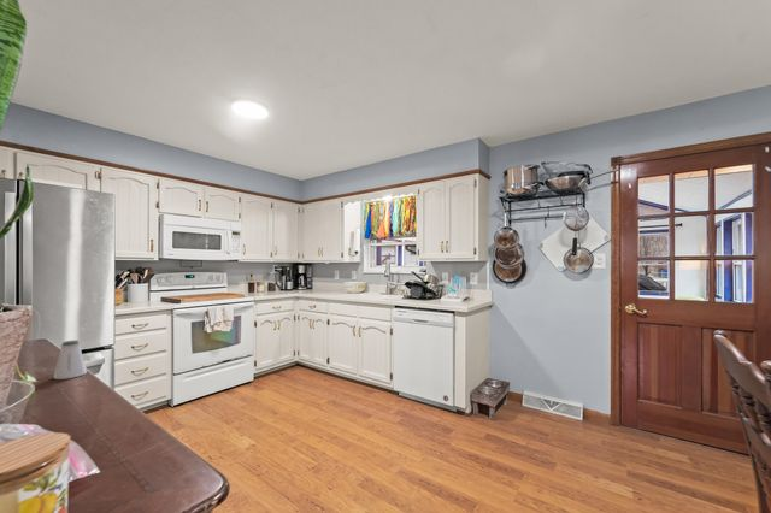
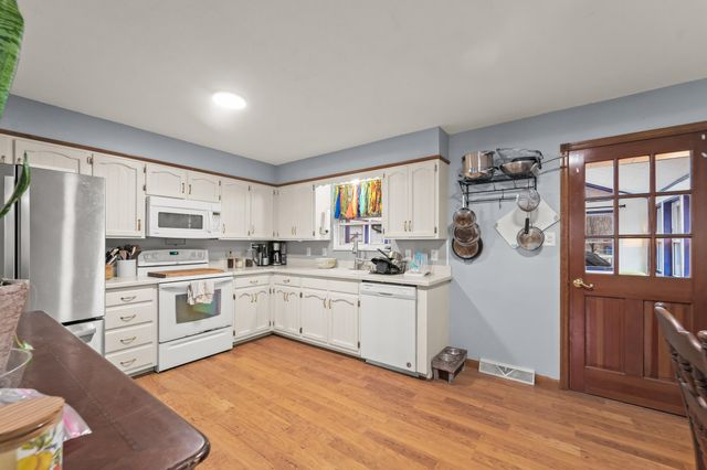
- saltshaker (70, 358)
